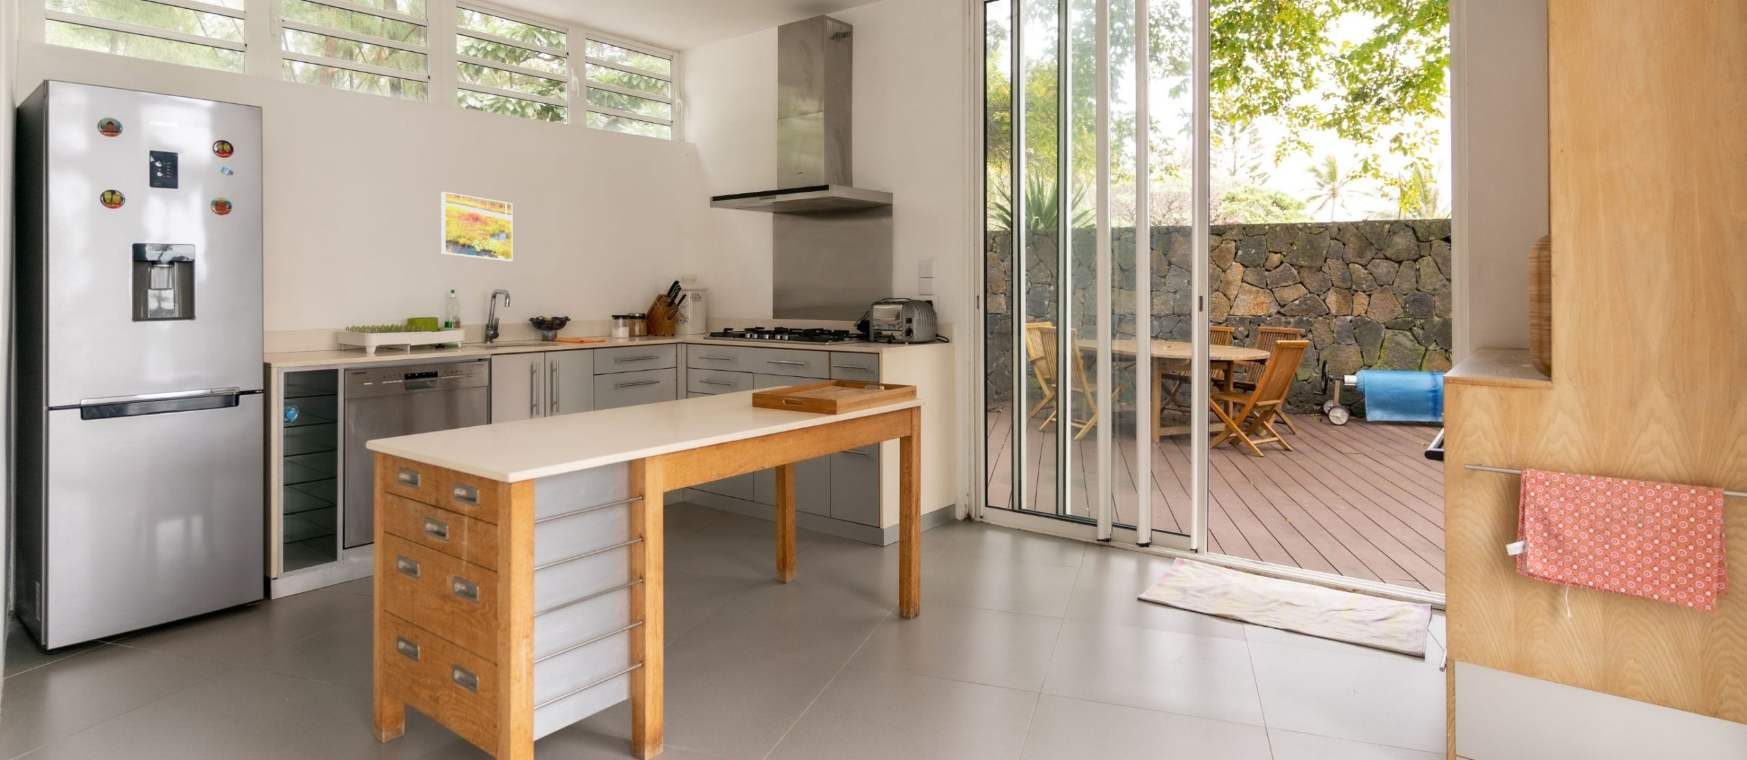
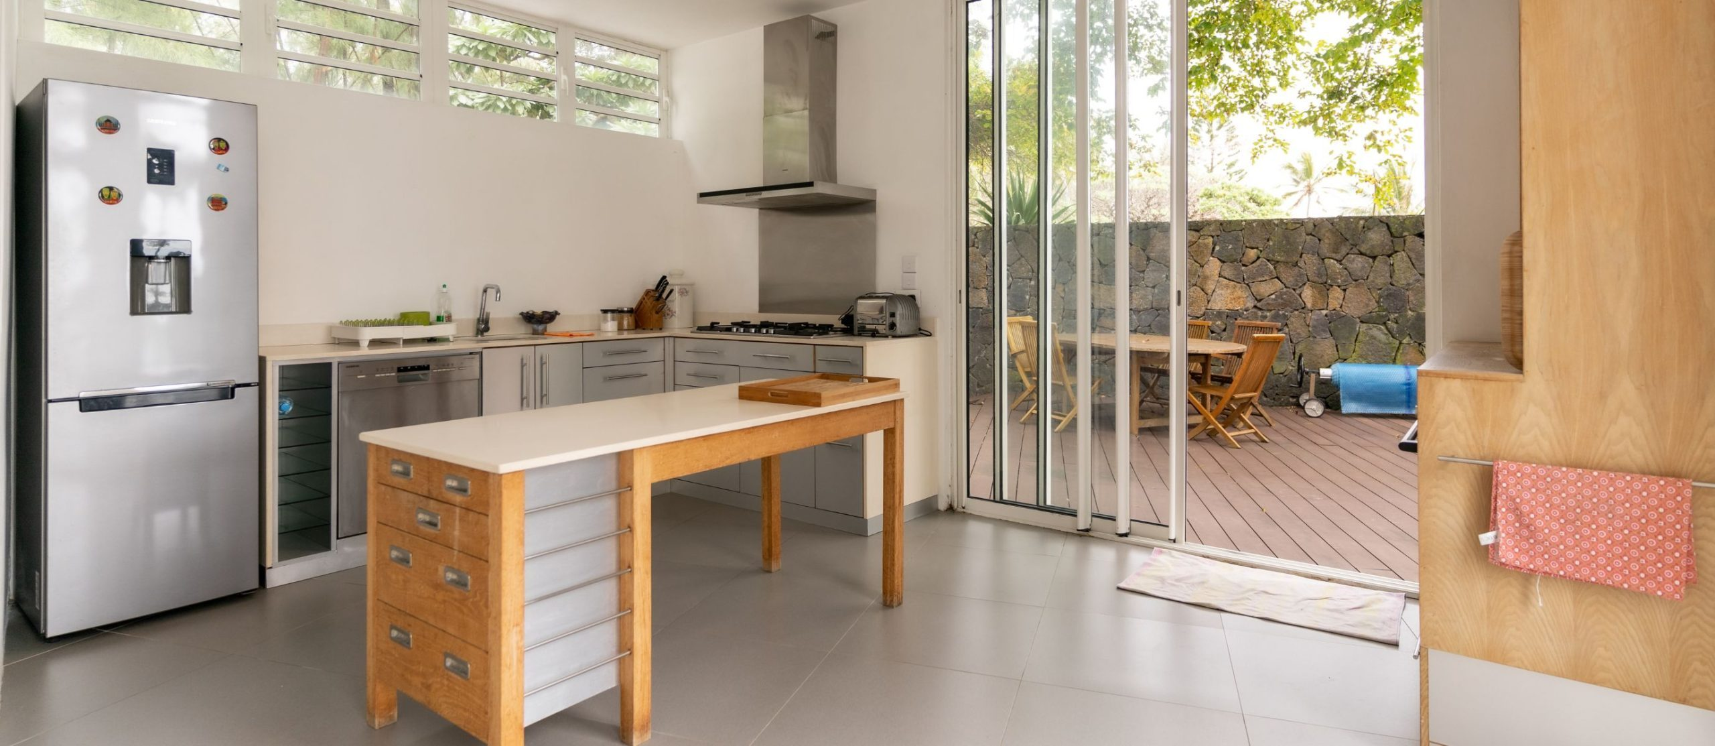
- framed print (478, 227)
